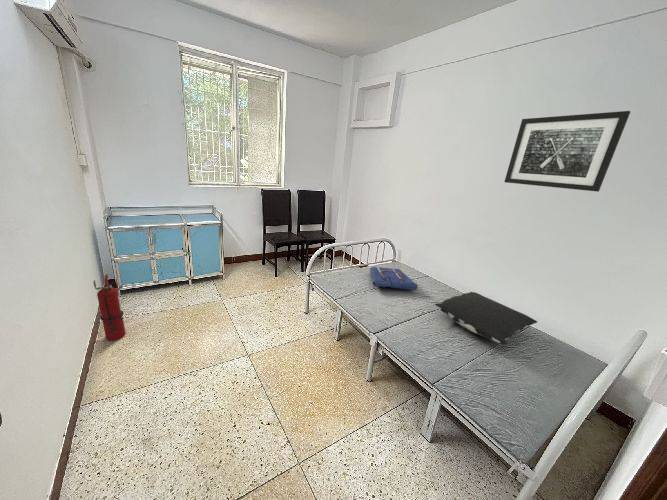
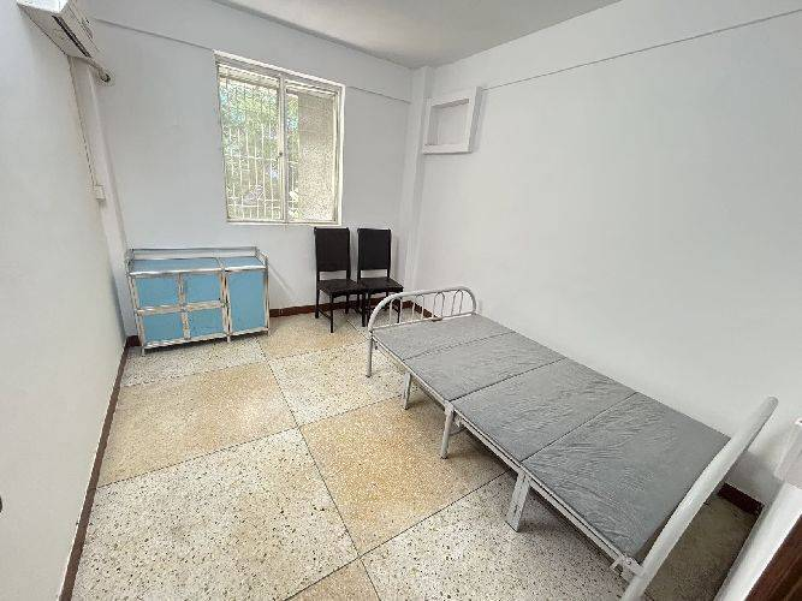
- pillow (484, 314)
- fire extinguisher (110, 309)
- wall art (557, 152)
- tote bag (390, 277)
